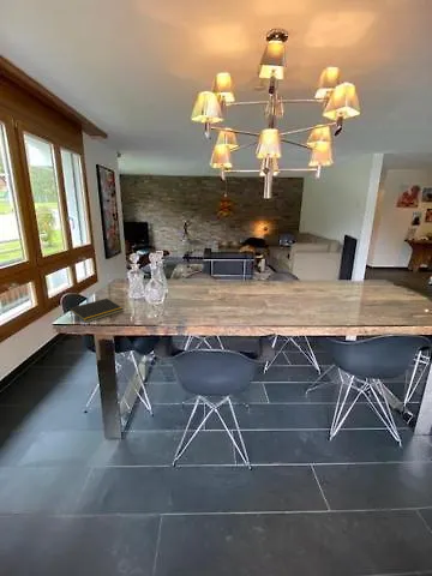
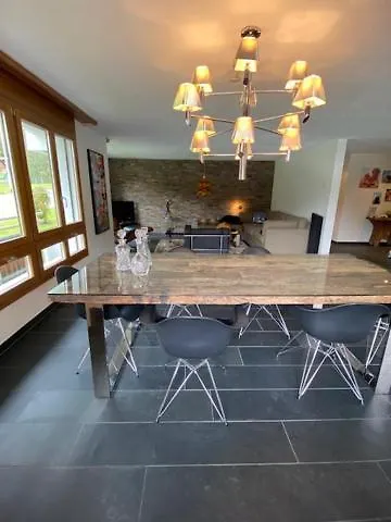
- notepad (97, 308)
